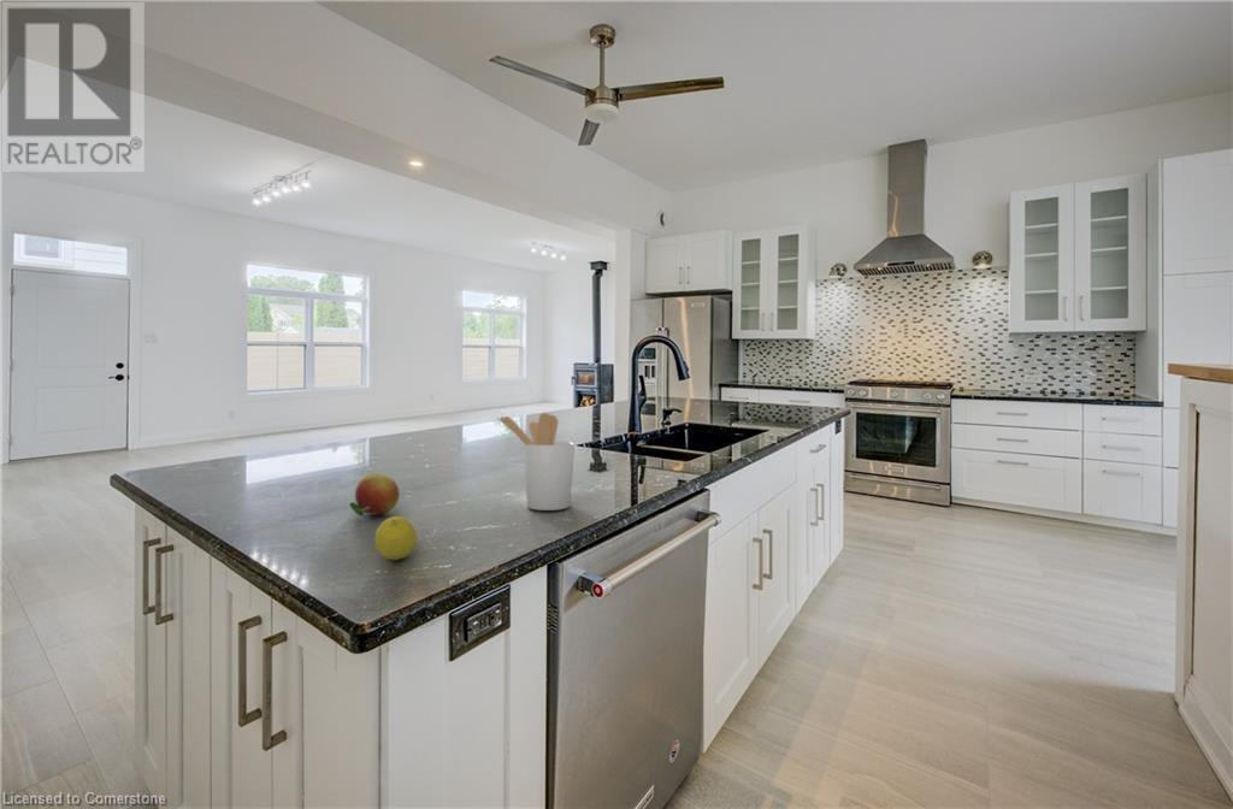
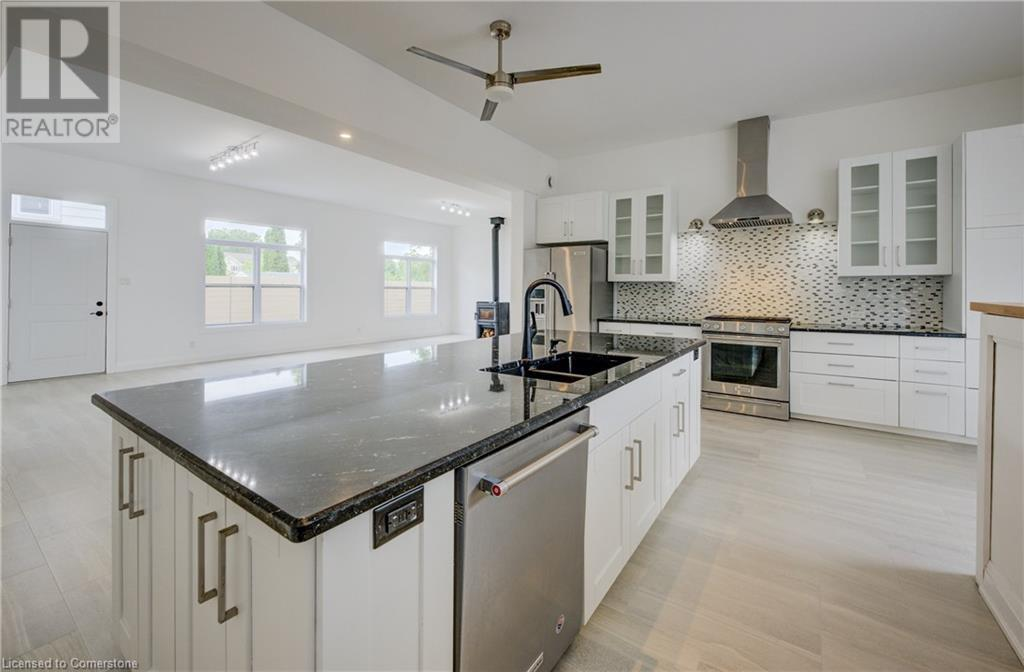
- fruit (376, 494)
- utensil holder (535, 459)
- fruit (395, 537)
